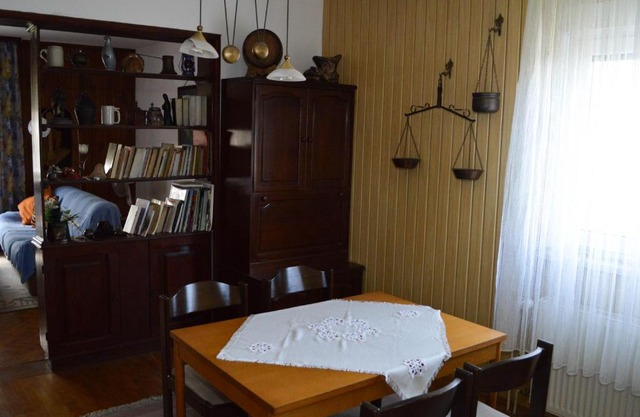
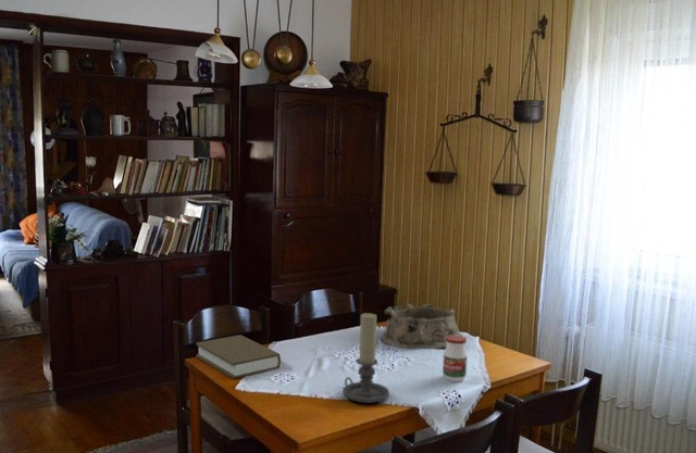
+ jar (455, 358)
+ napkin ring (421, 324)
+ candle holder (363, 354)
+ book (237, 354)
